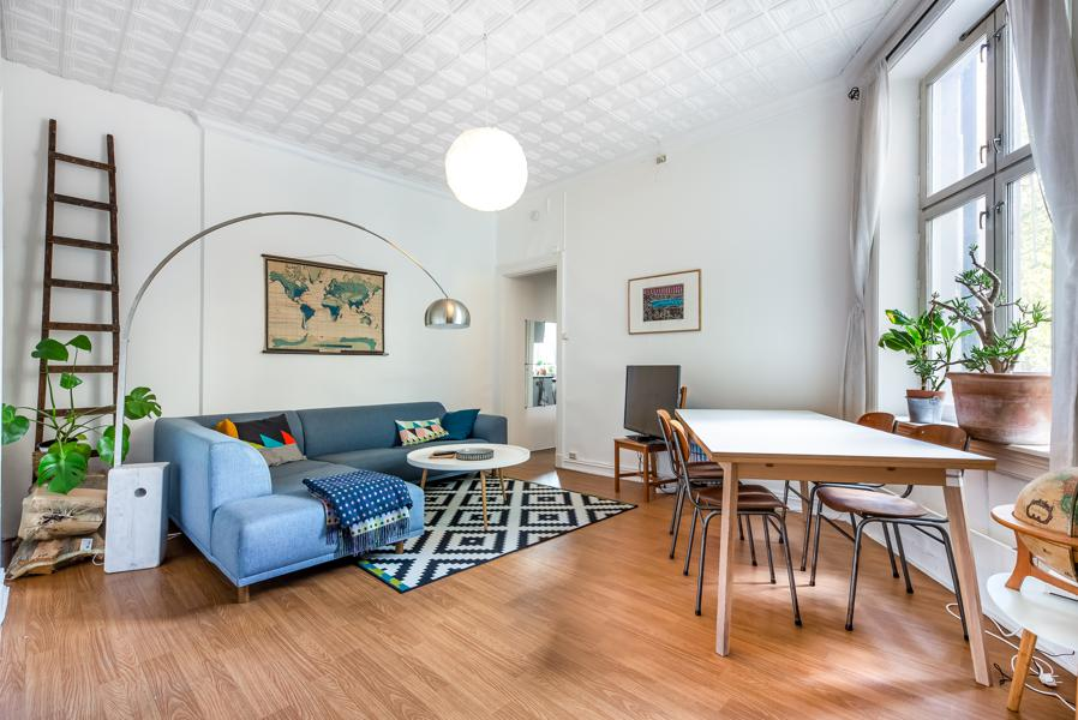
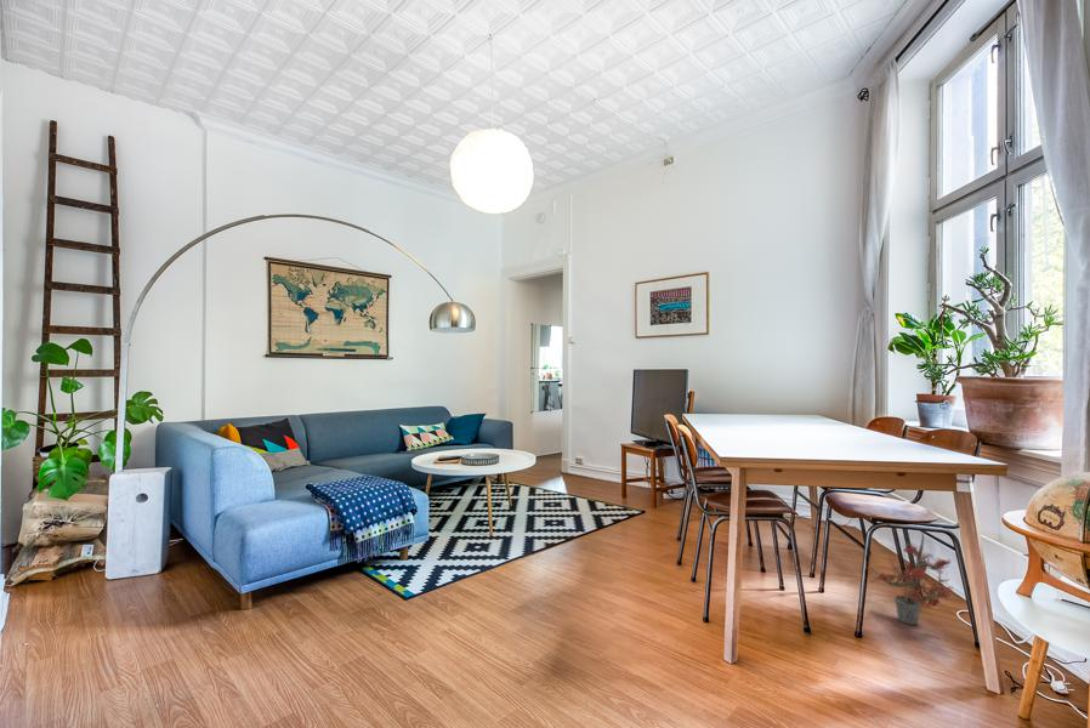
+ potted plant (913, 575)
